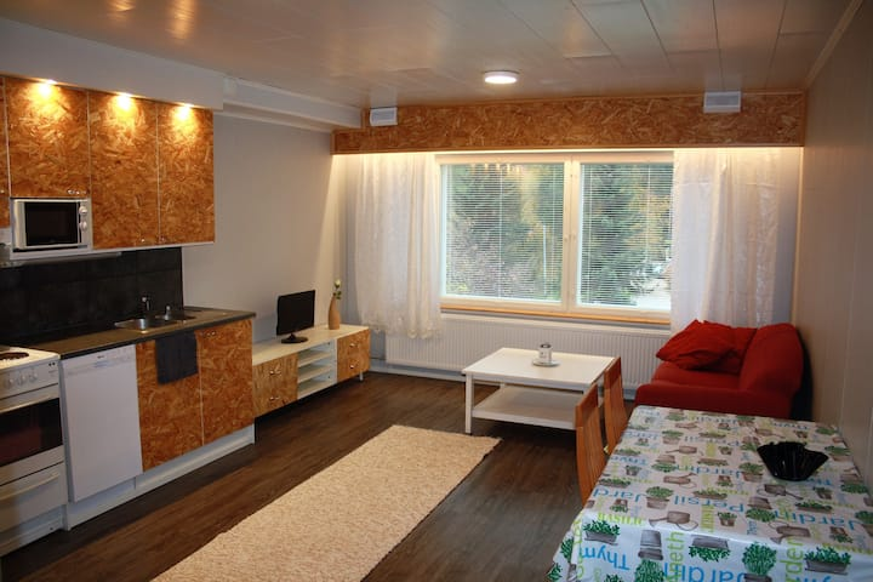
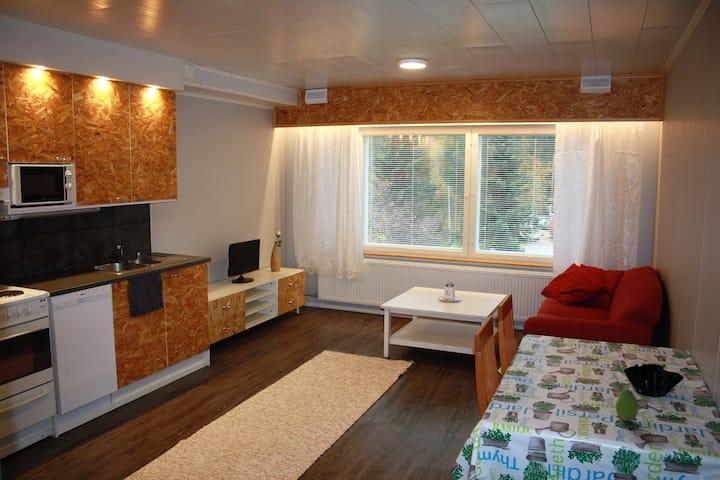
+ fruit (627, 404)
